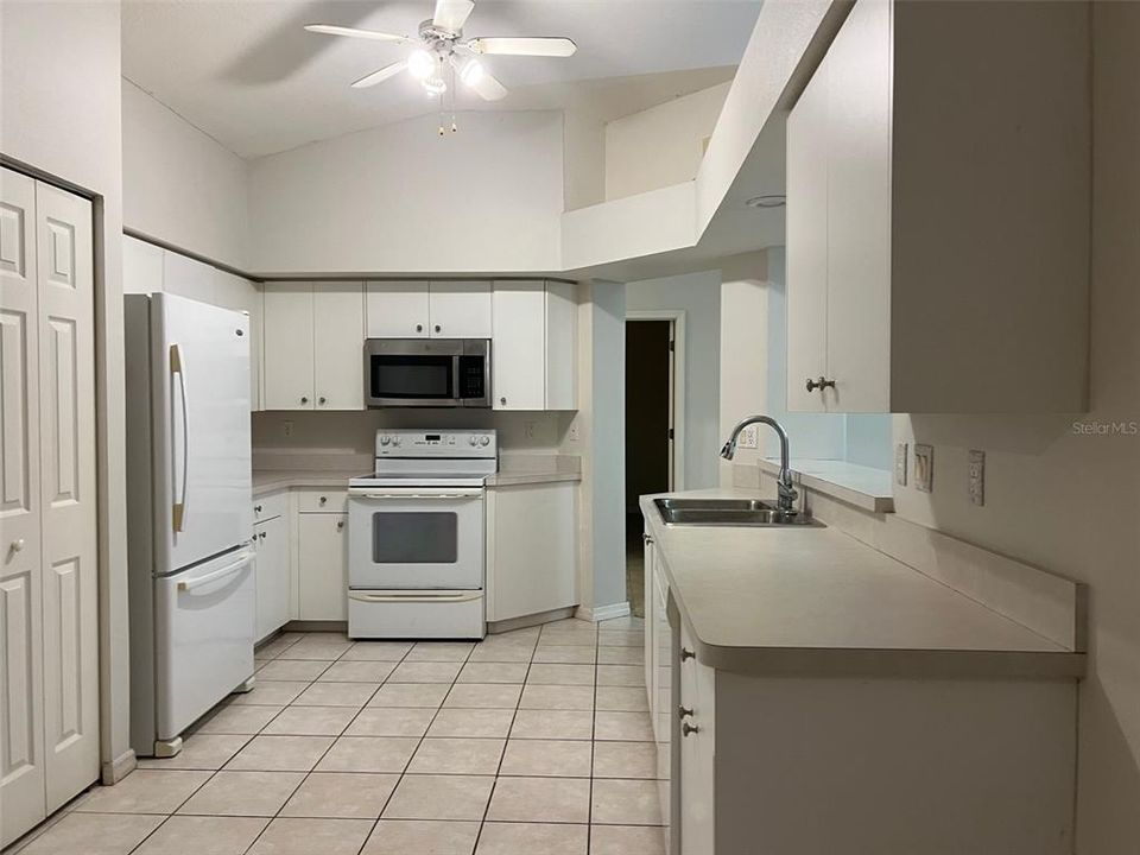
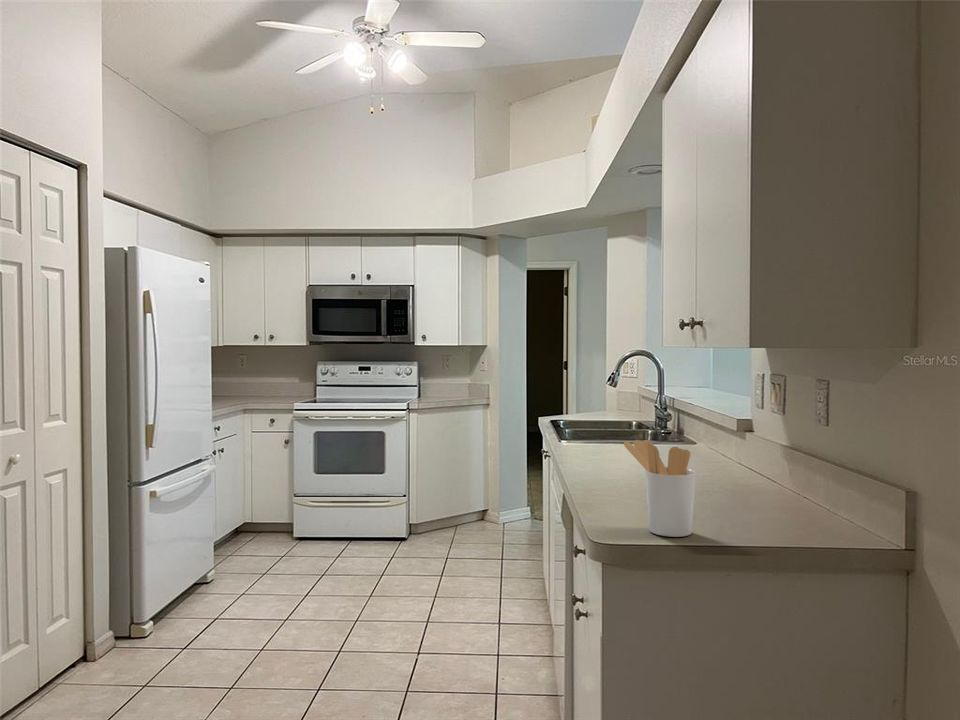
+ utensil holder (659, 484)
